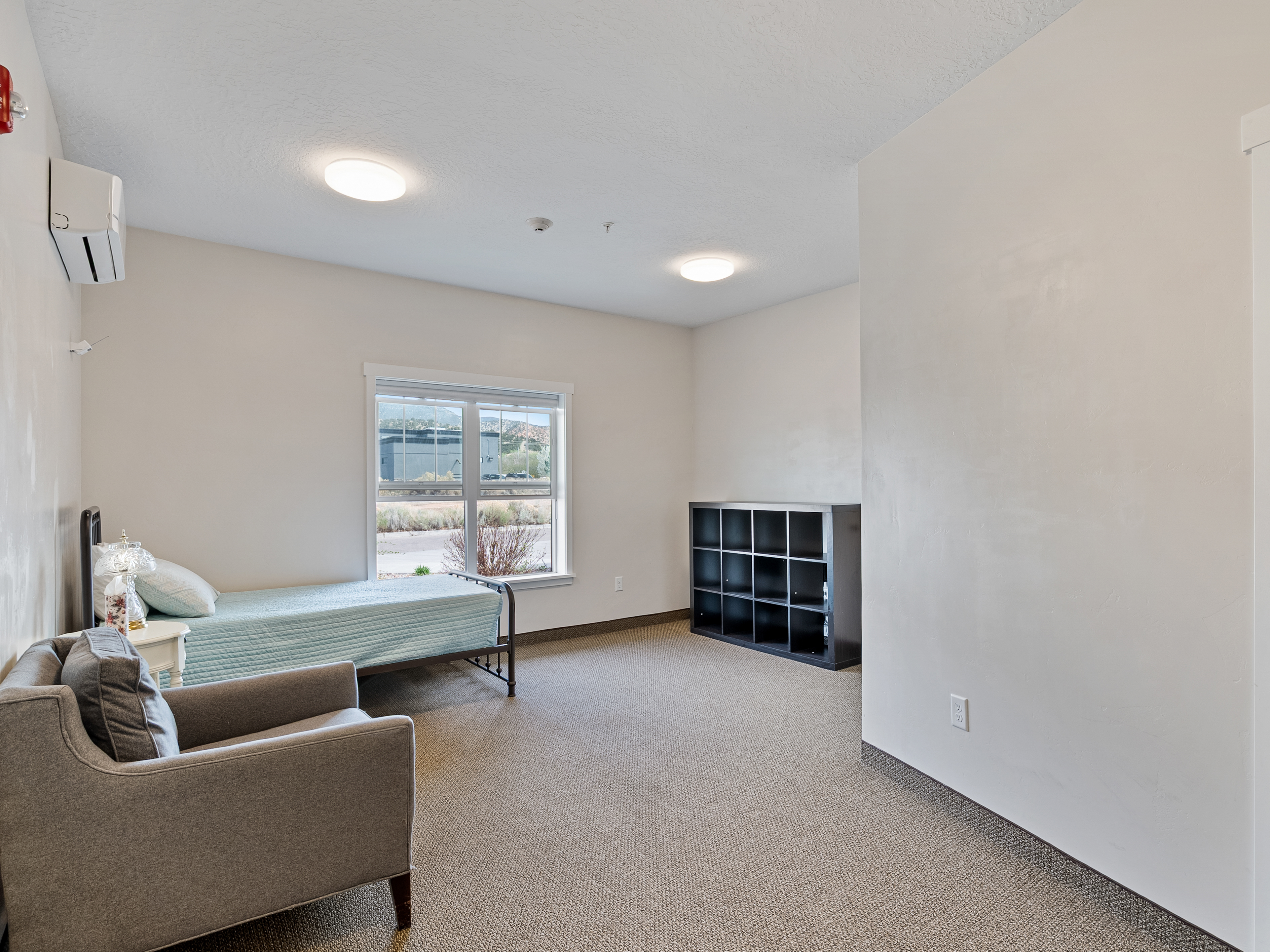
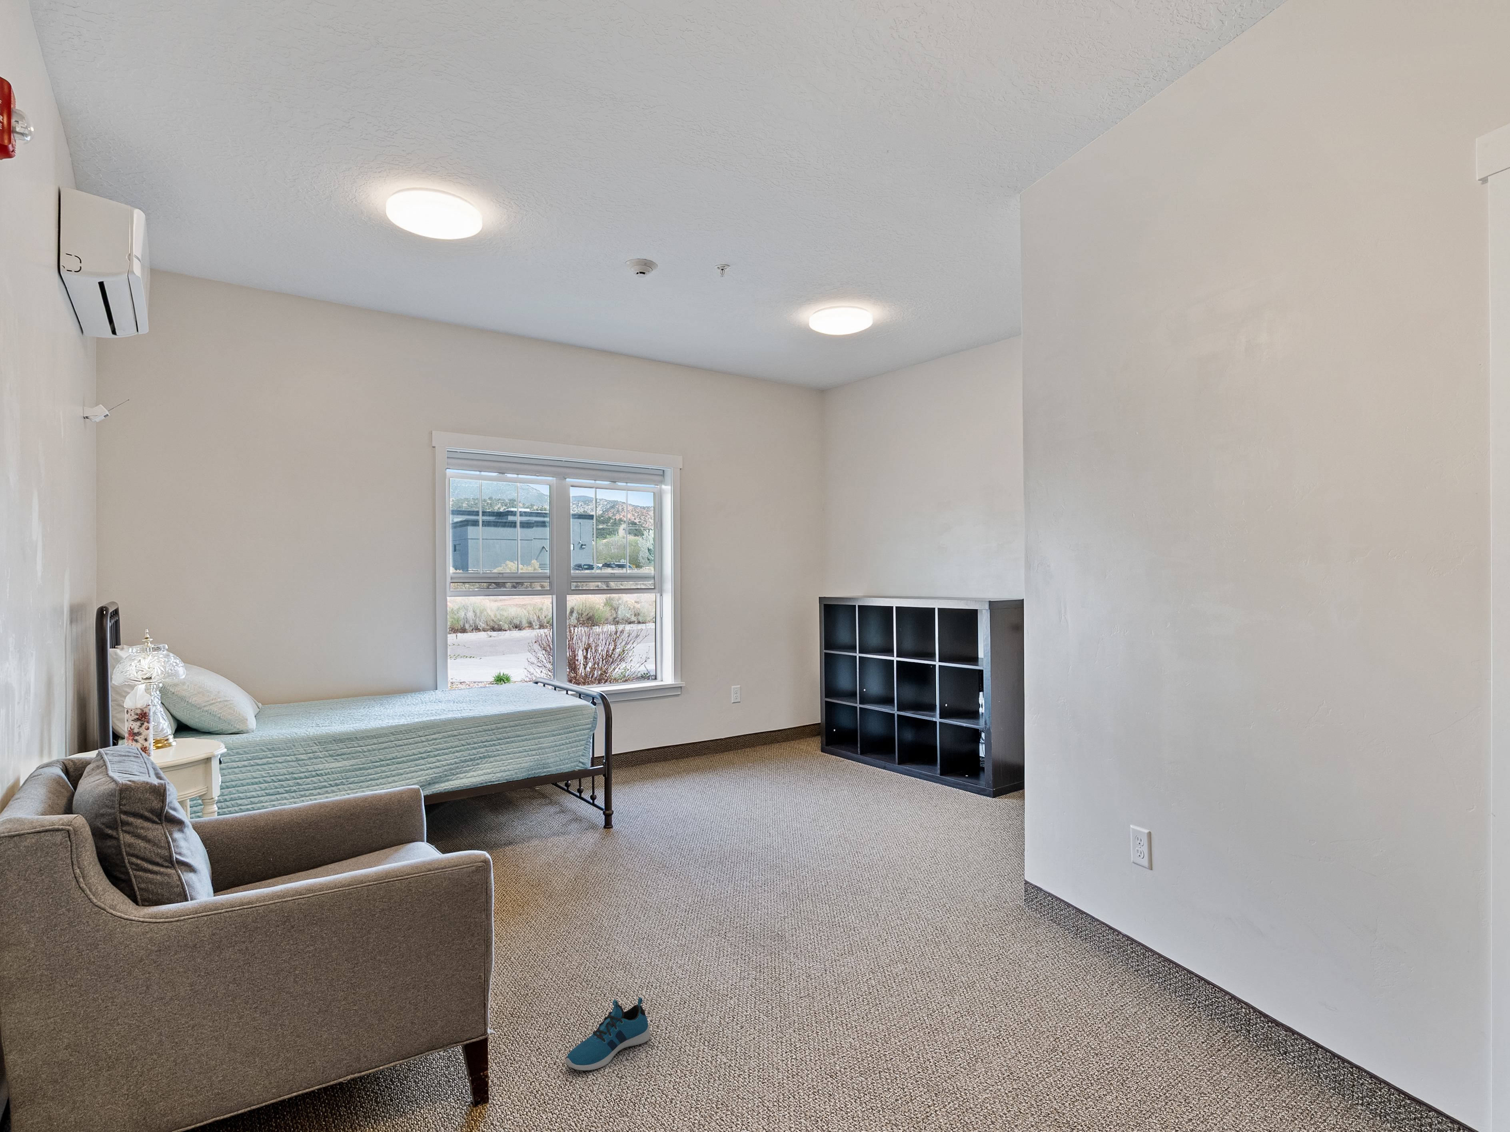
+ shoe (608, 1027)
